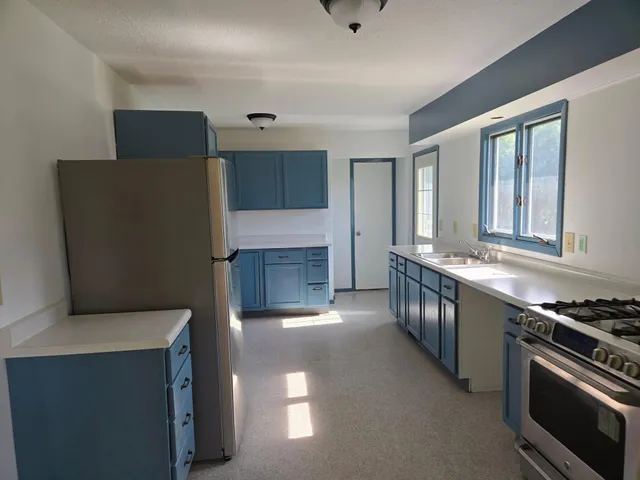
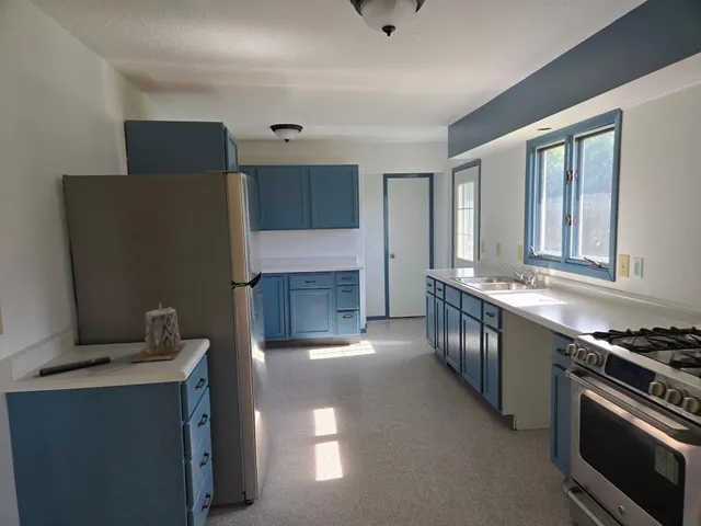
+ teapot (158, 328)
+ remote control (76, 365)
